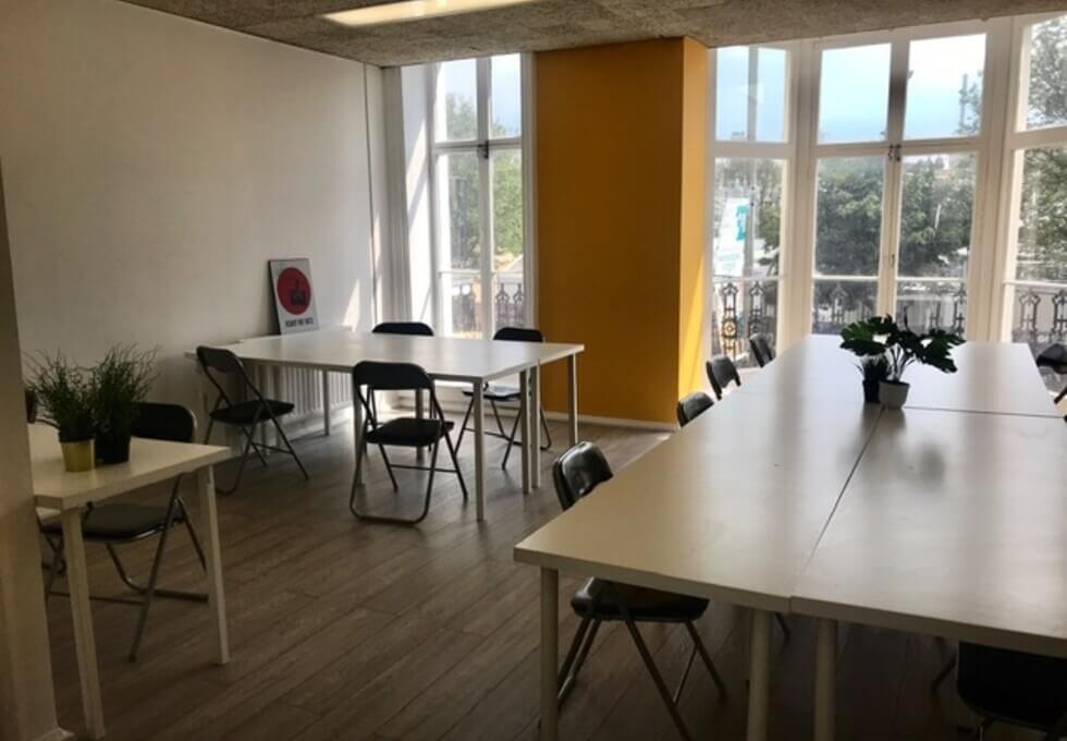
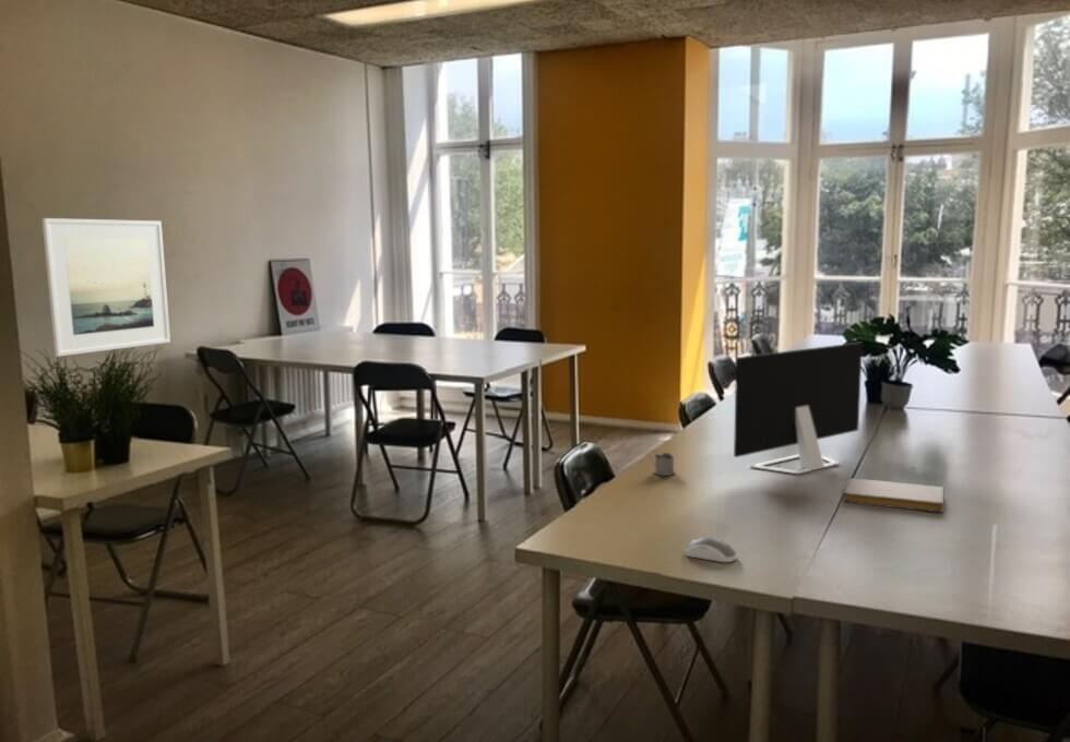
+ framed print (110, 285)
+ computer mouse (710, 547)
+ monitor (801, 407)
+ notebook (893, 493)
+ tea glass holder (662, 457)
